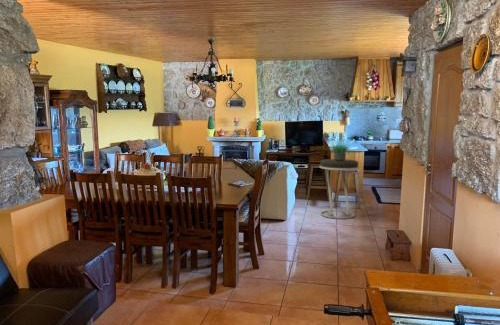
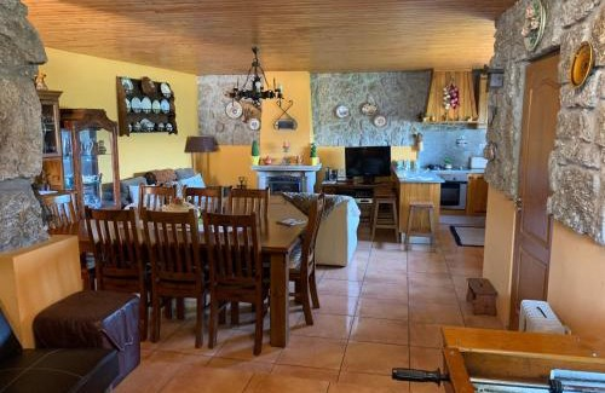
- potted plant (339, 148)
- stool (344, 188)
